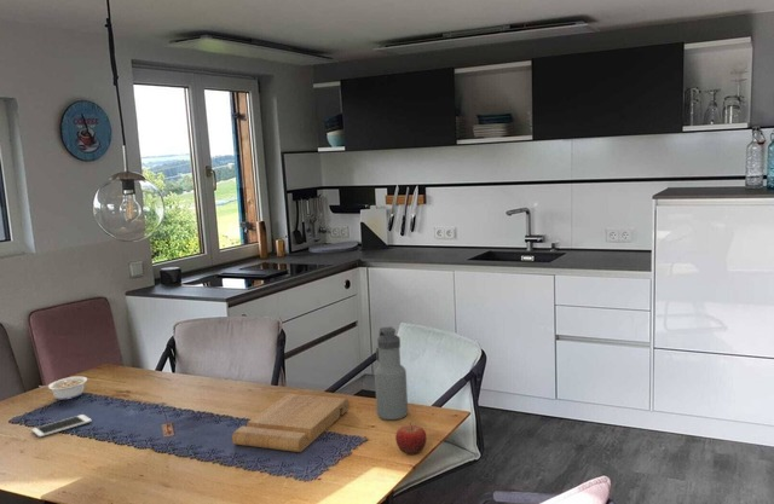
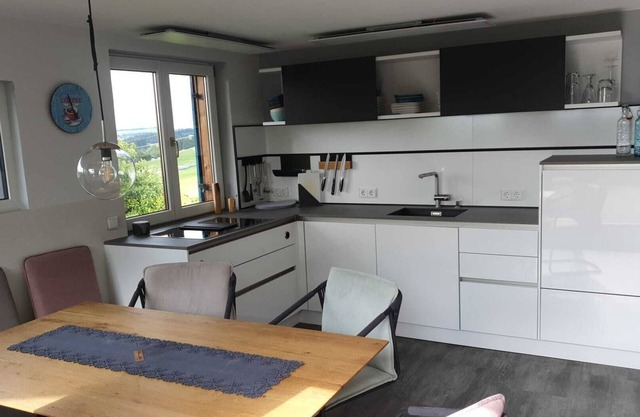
- water bottle (389, 371)
- legume (67, 388)
- cutting board (294, 419)
- cell phone (62, 425)
- fruit (410, 436)
